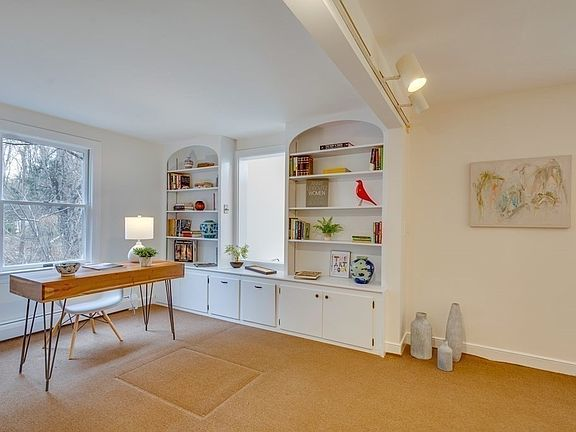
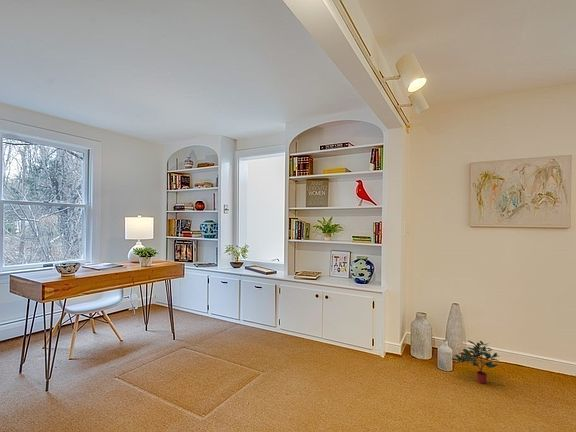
+ potted plant (475, 359)
